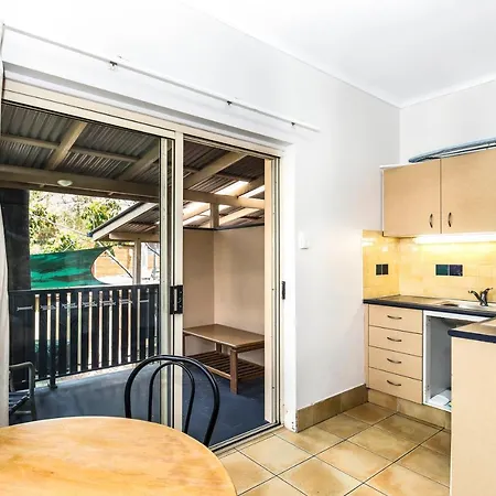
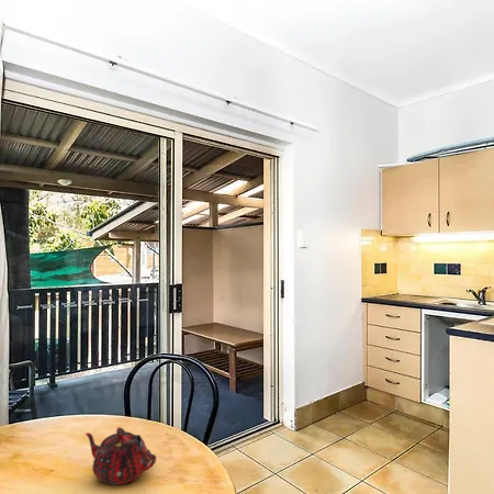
+ teapot (119, 451)
